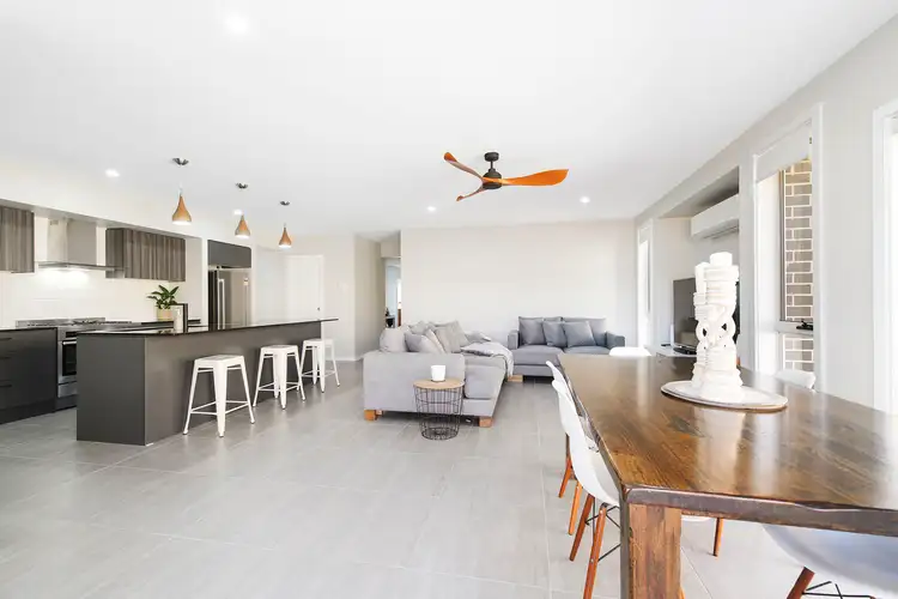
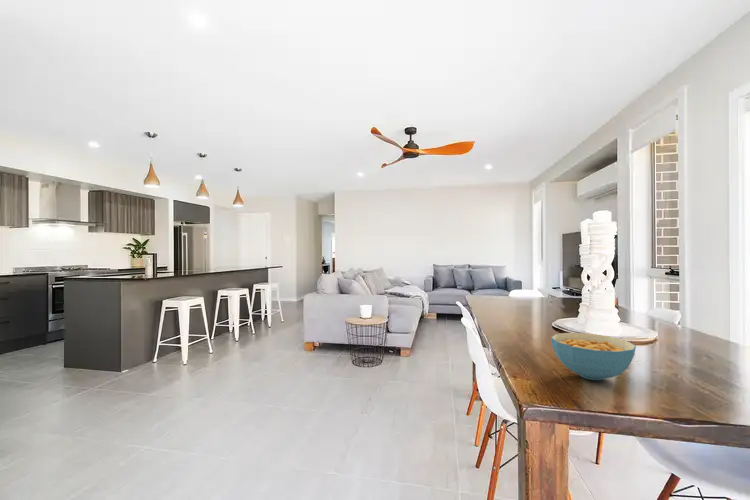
+ cereal bowl (591, 358)
